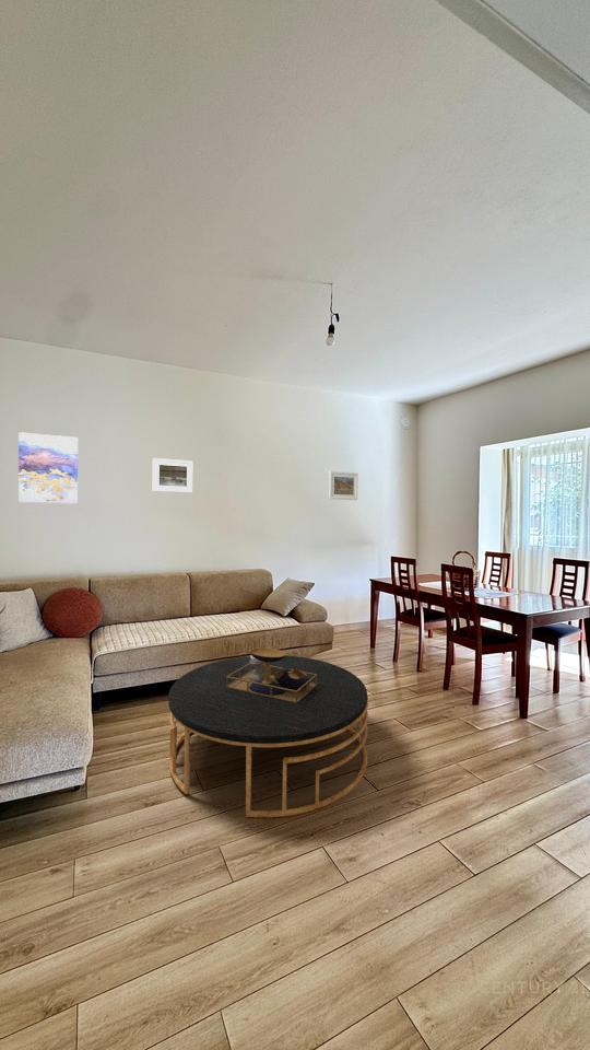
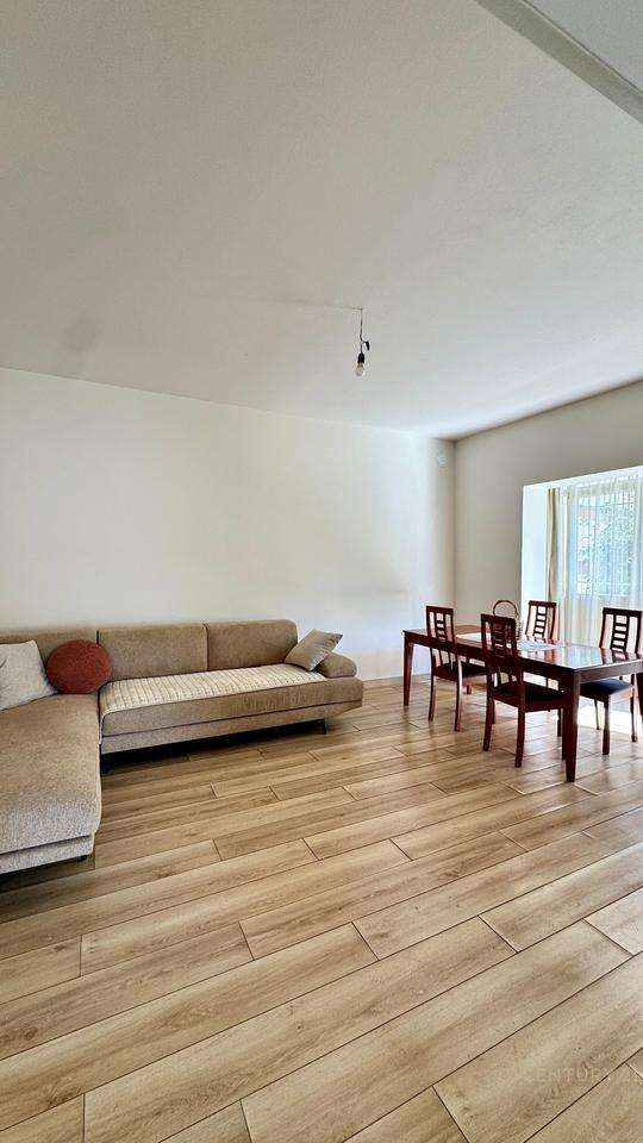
- coffee table (270, 700)
- wall art (48, 468)
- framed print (343, 486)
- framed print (173, 476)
